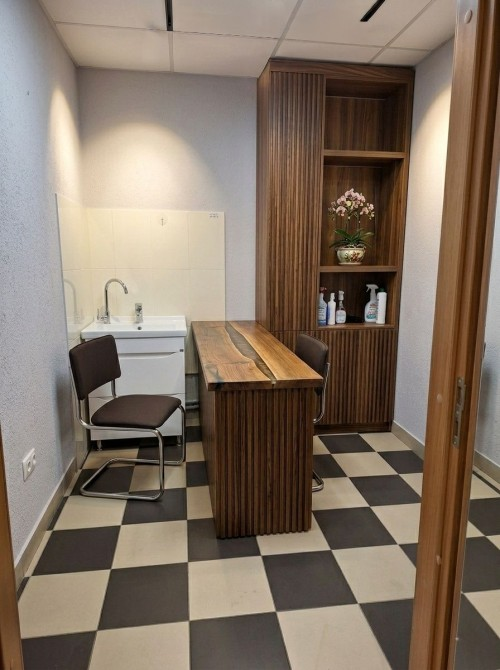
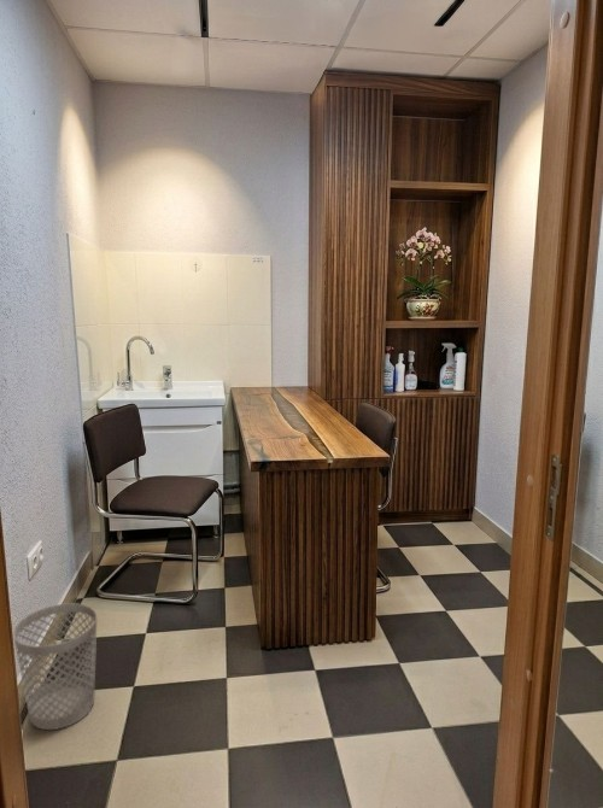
+ wastebasket (59, 666)
